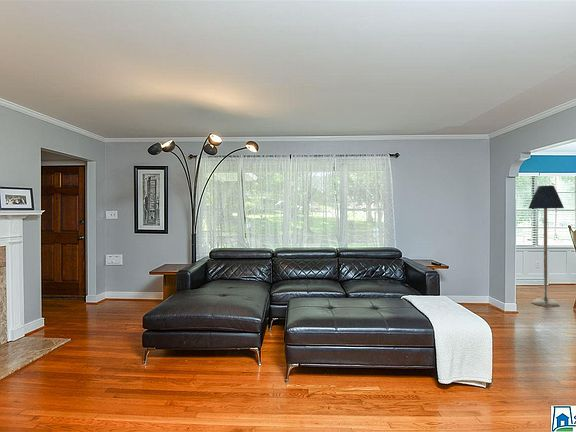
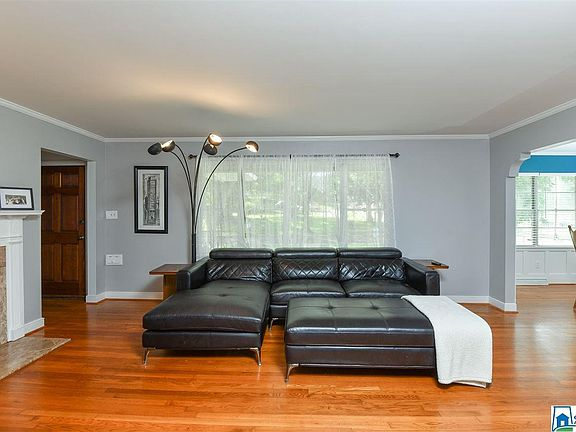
- floor lamp (545, 244)
